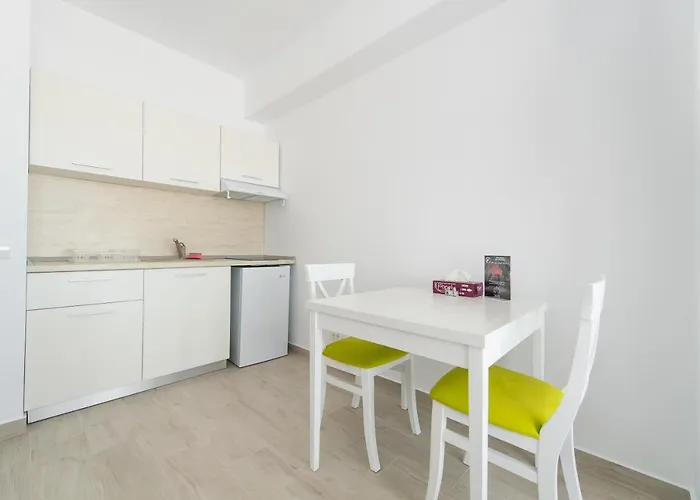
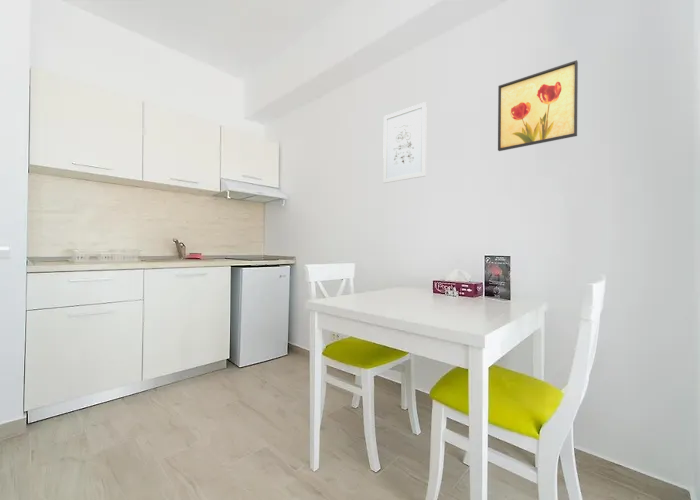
+ wall art (535, 109)
+ wall art (403, 144)
